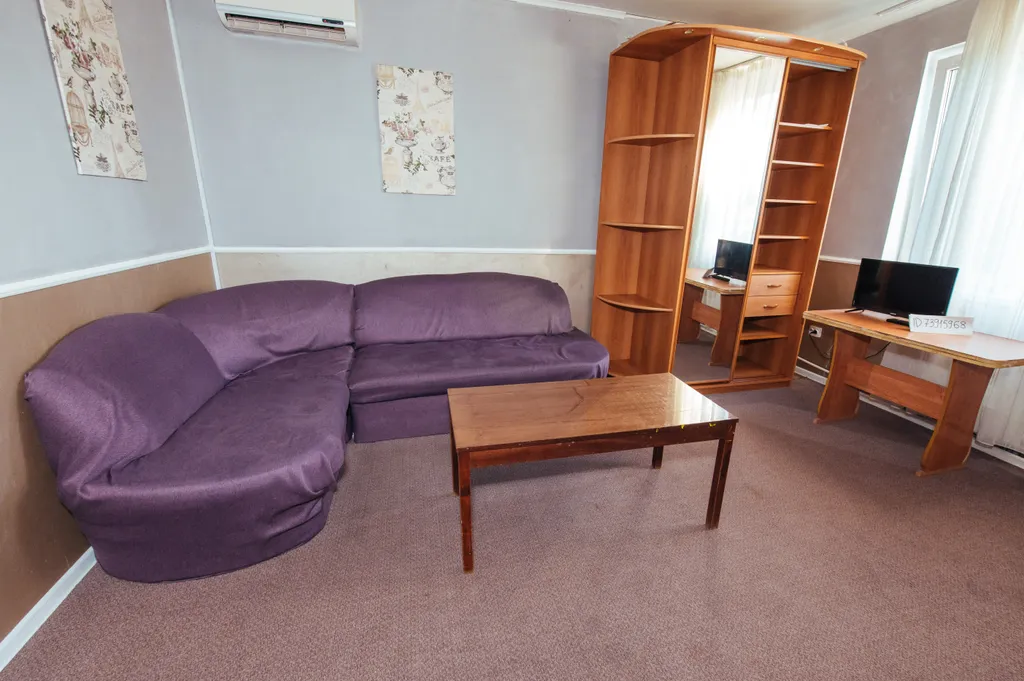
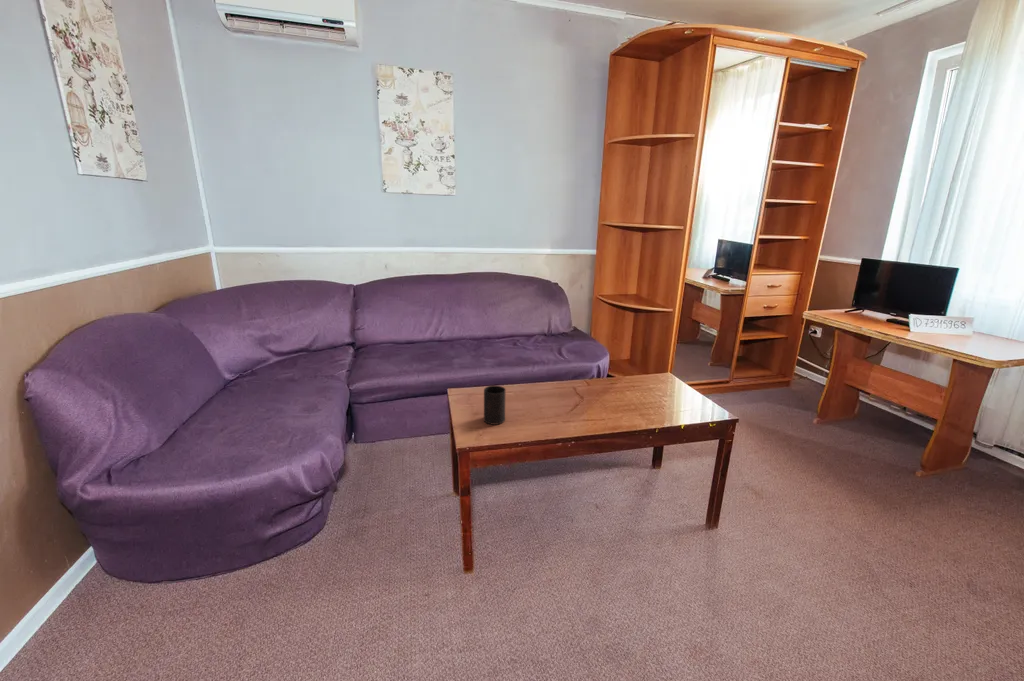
+ cup (494, 404)
